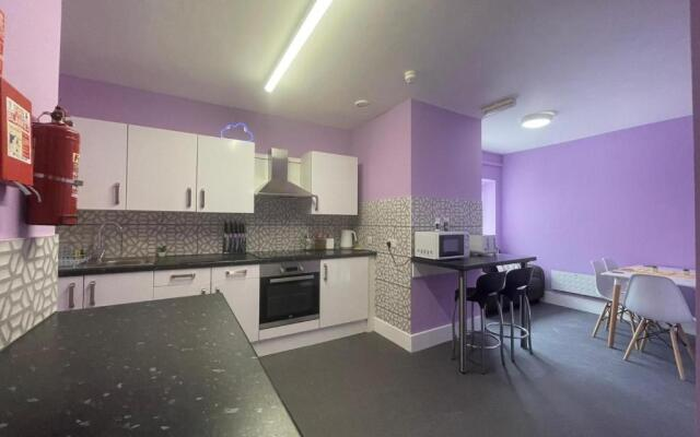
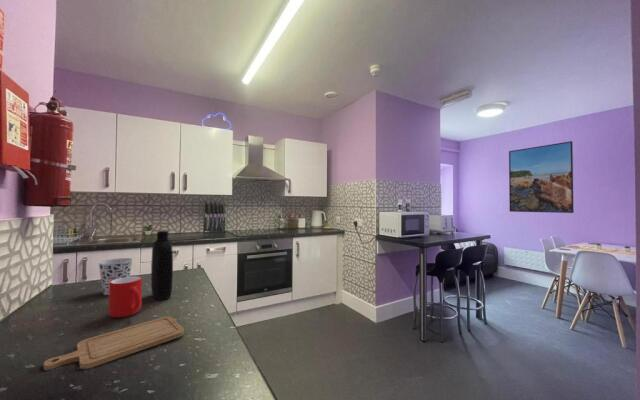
+ cup (115, 276)
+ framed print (538, 179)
+ bottle (162, 263)
+ chopping board (120, 342)
+ cup (128, 297)
